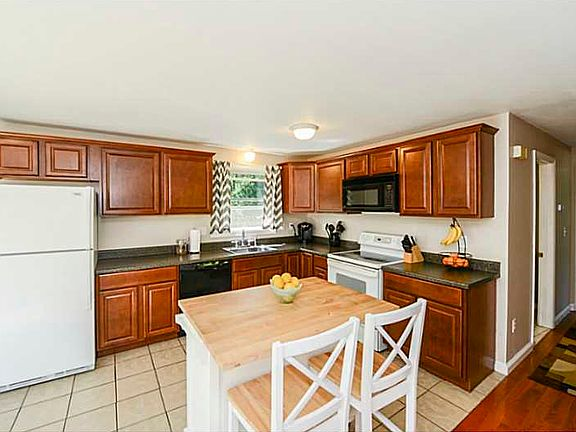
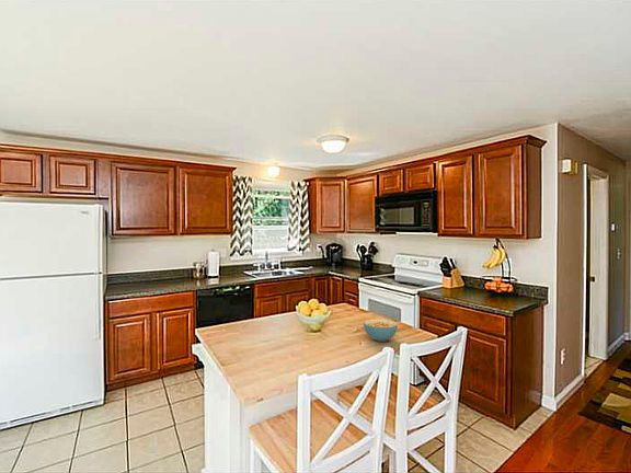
+ cereal bowl (380, 331)
